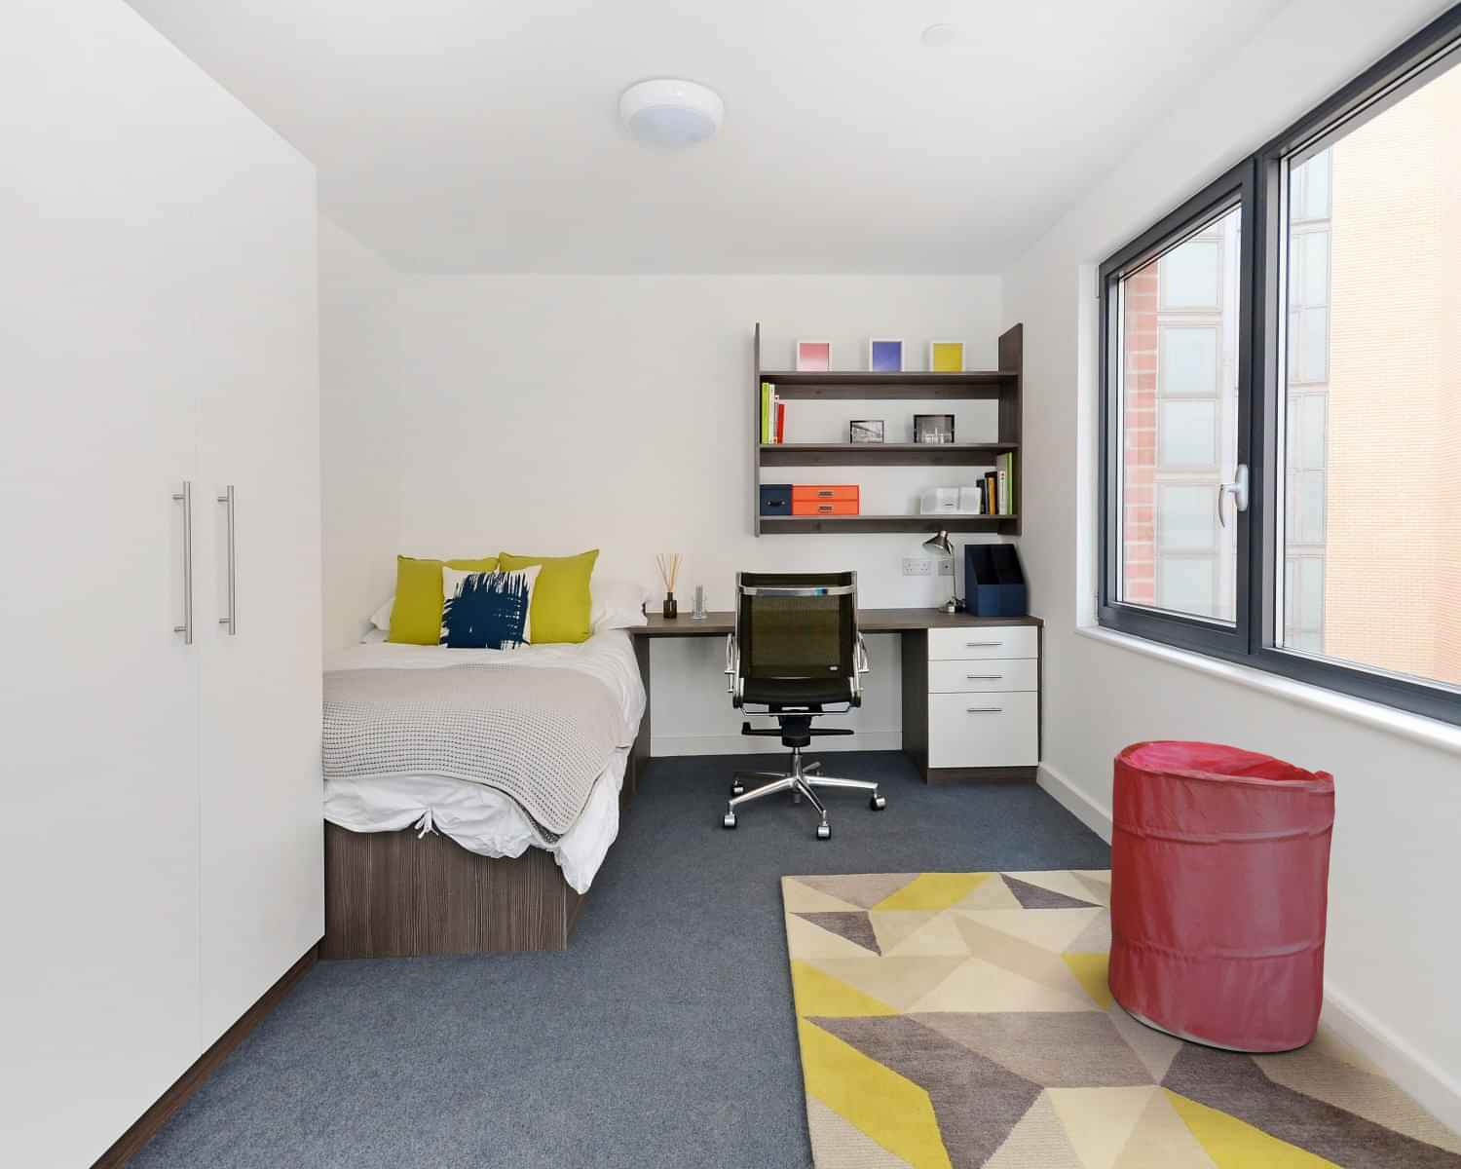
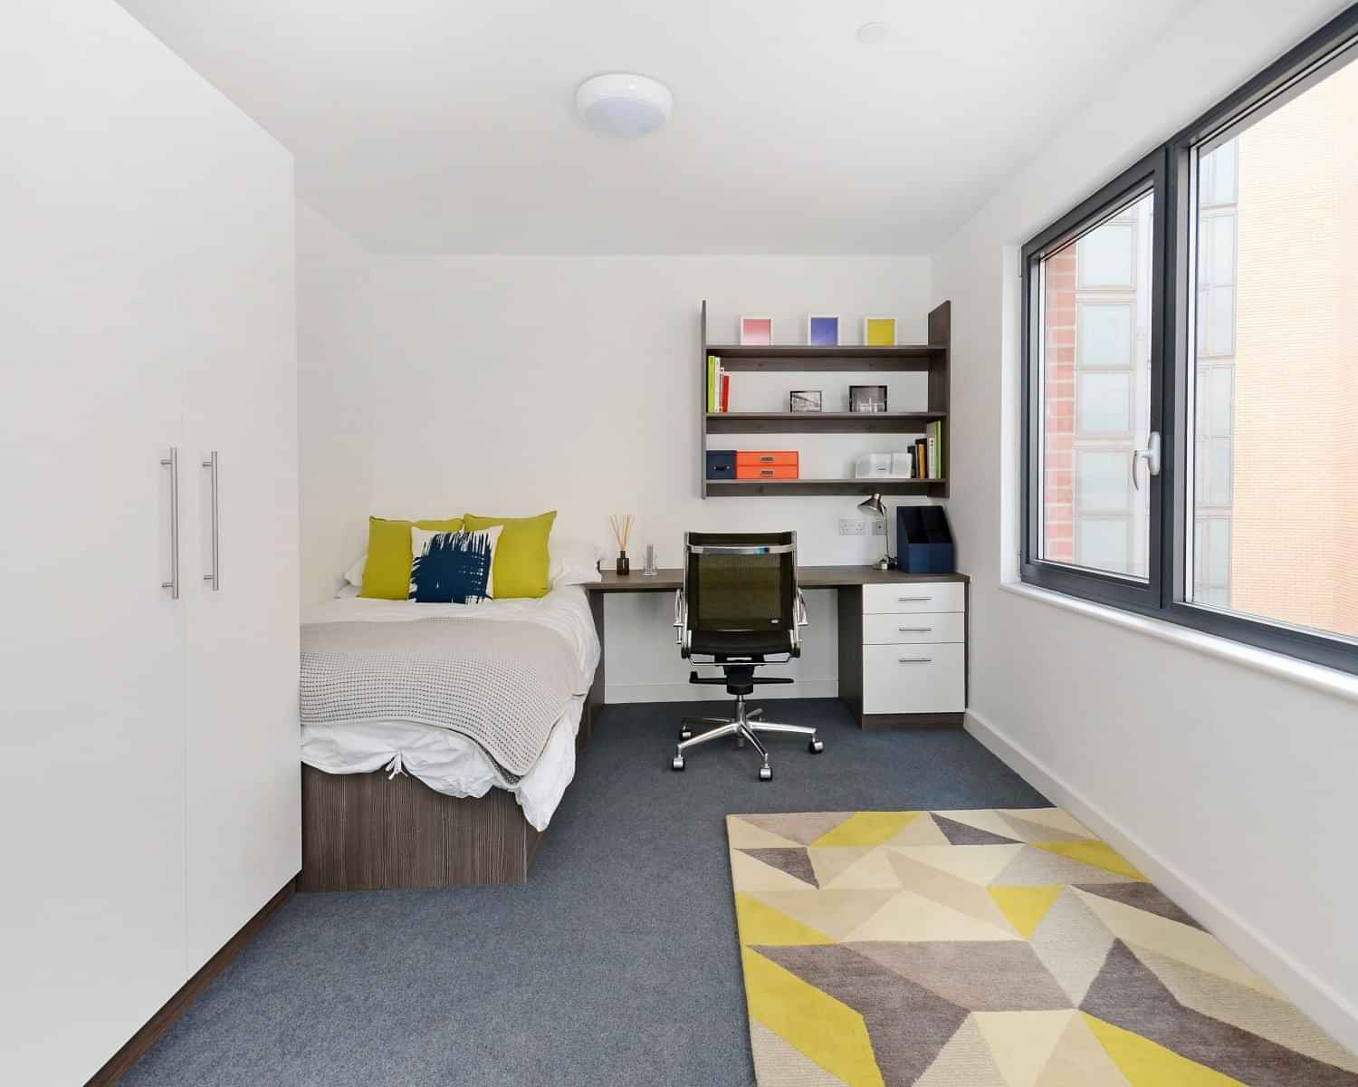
- laundry hamper (1215, 877)
